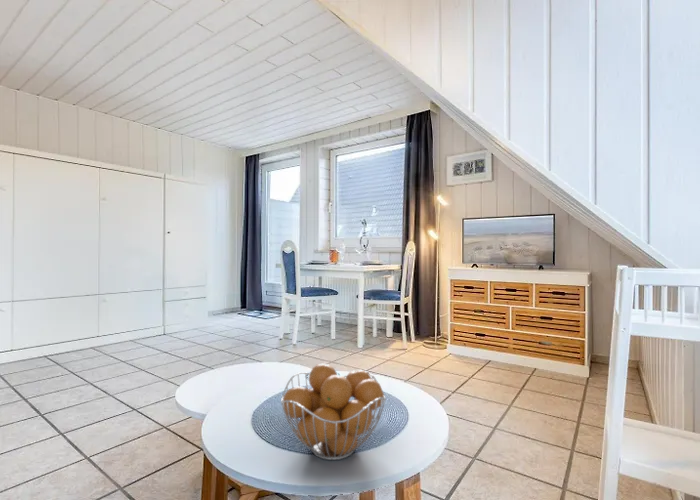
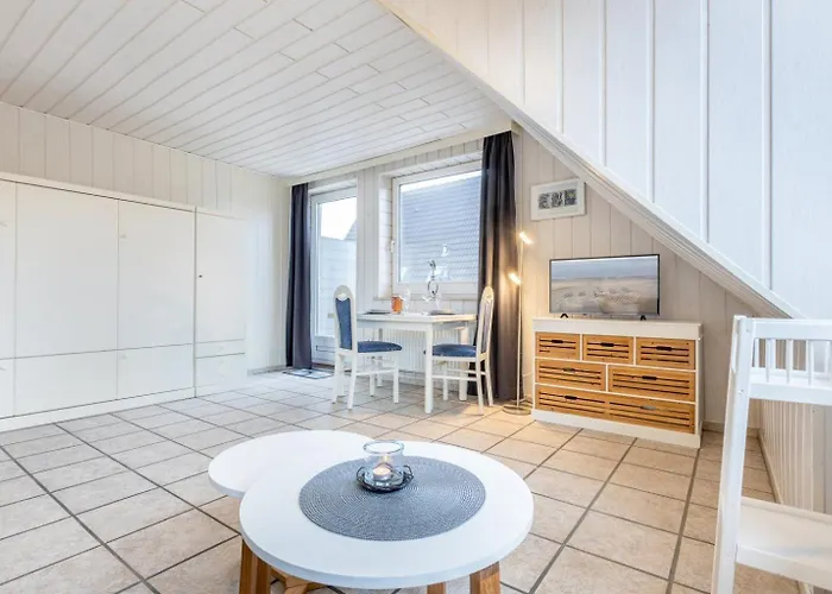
- fruit basket (333, 408)
